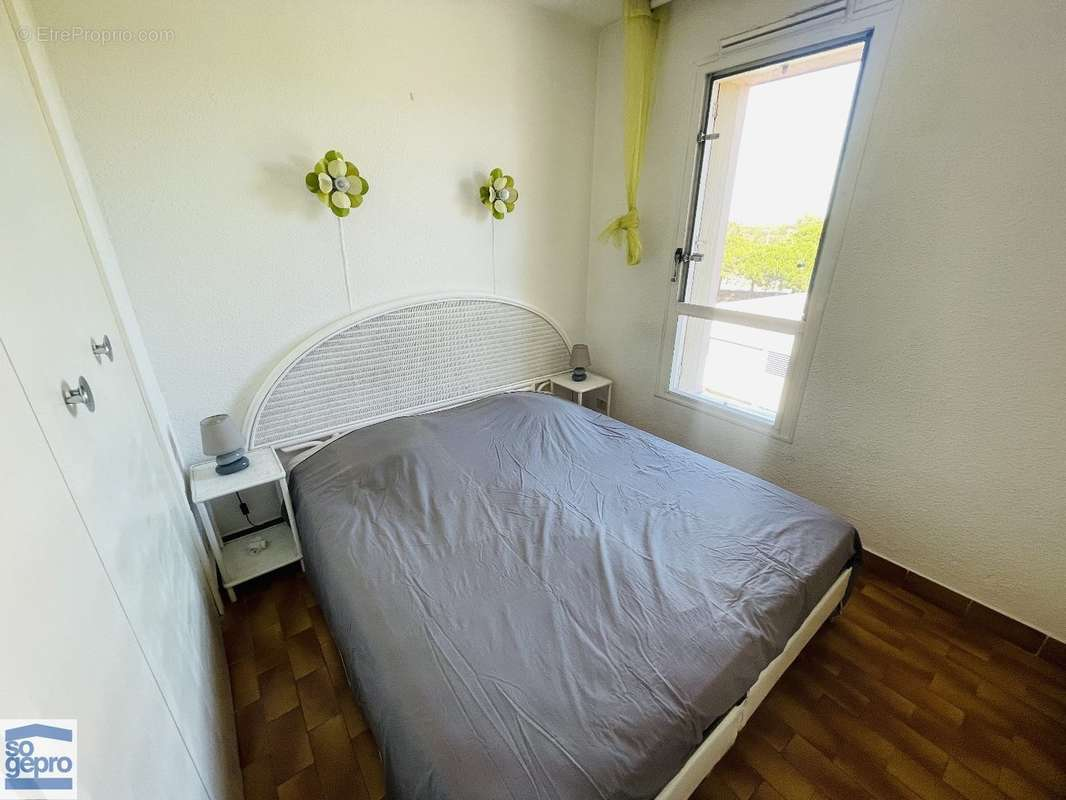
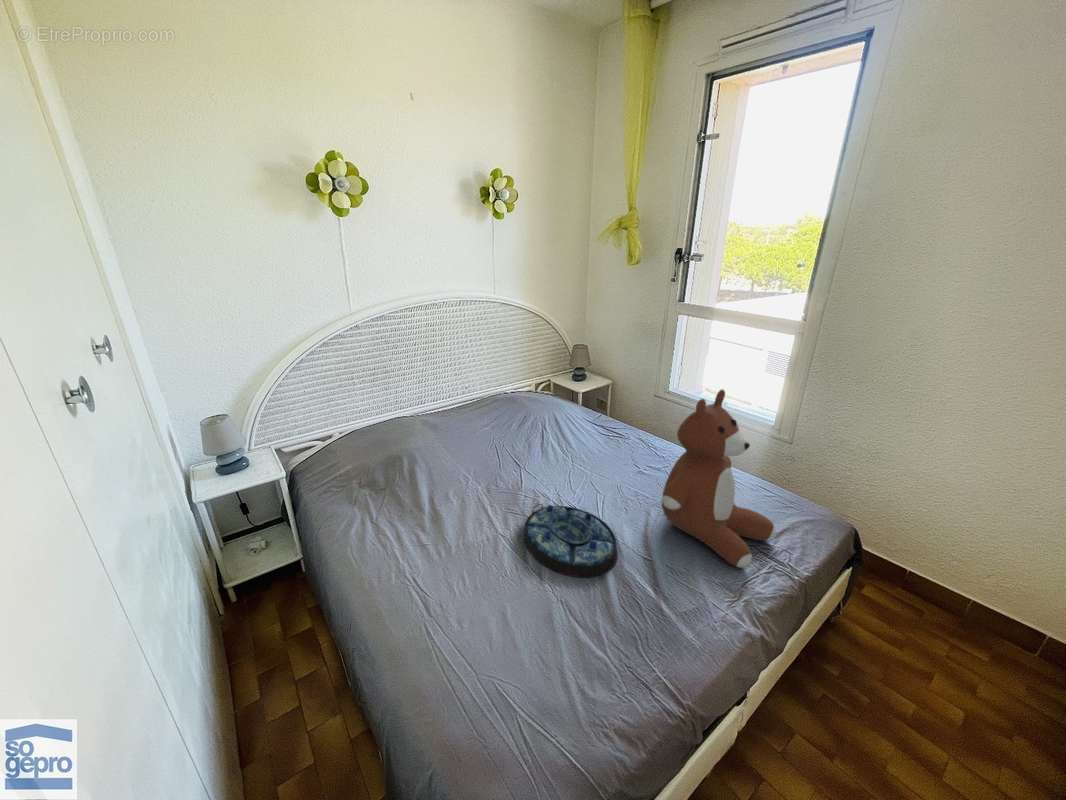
+ serving tray (569, 532)
+ teddy bear (723, 471)
